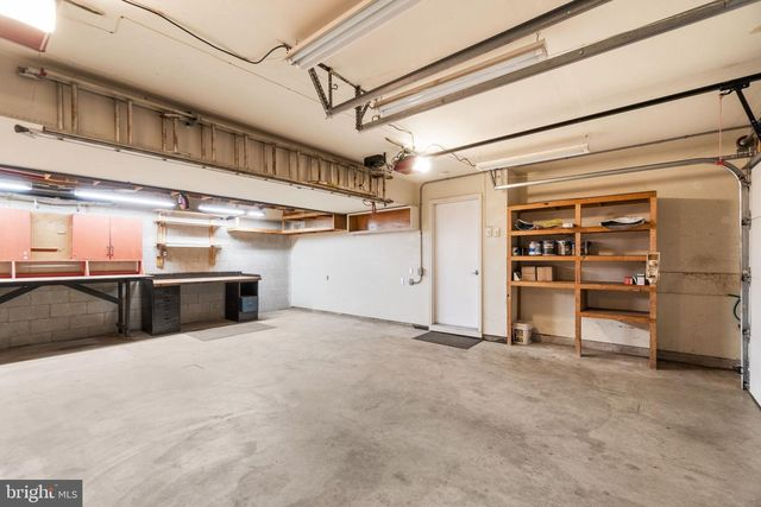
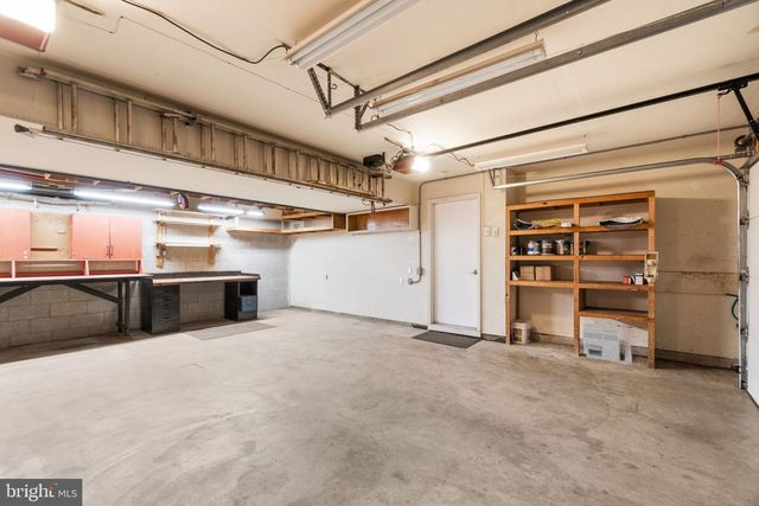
+ architectural model (606, 341)
